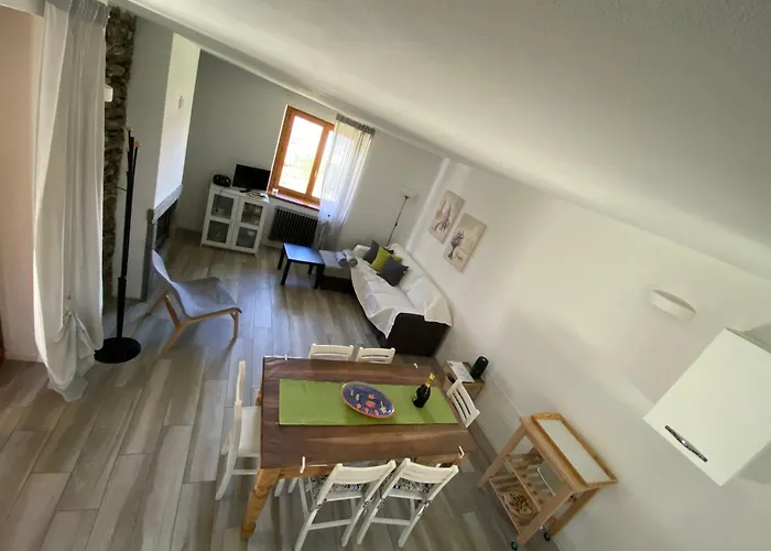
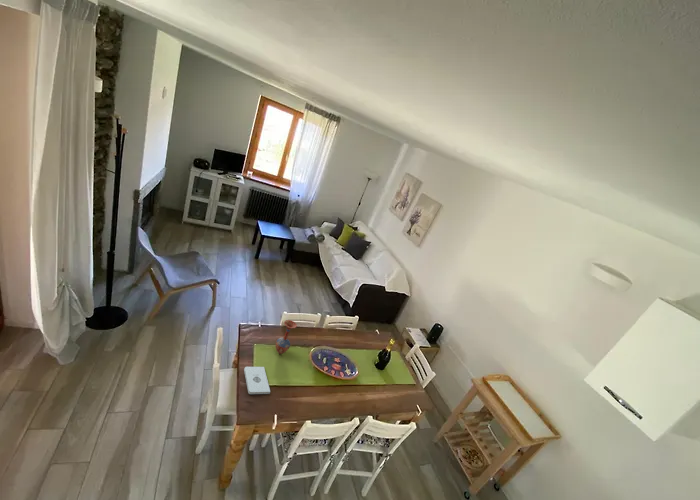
+ notepad (256, 379)
+ vase (284, 338)
